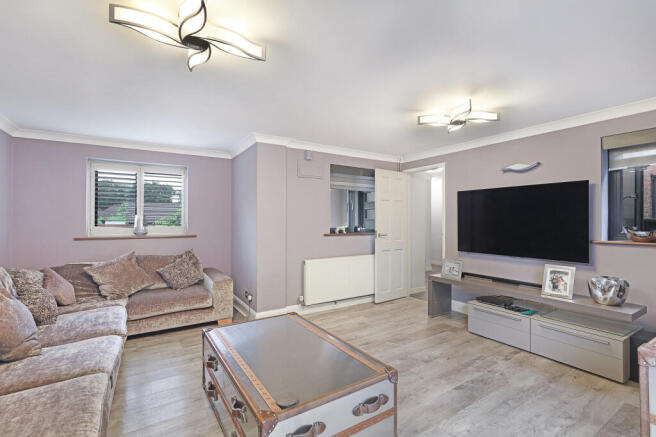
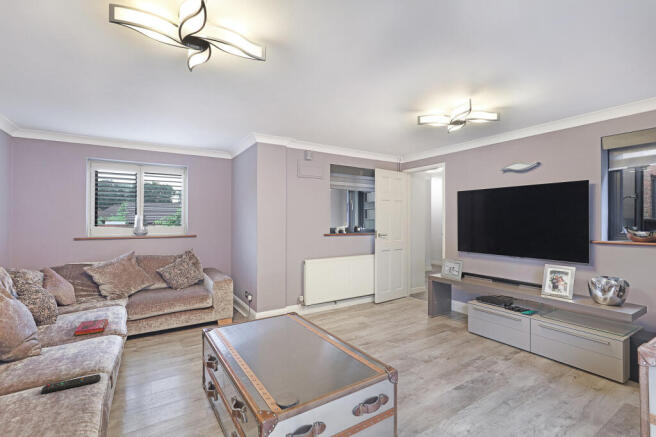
+ hardback book (92, 326)
+ remote control (72, 383)
